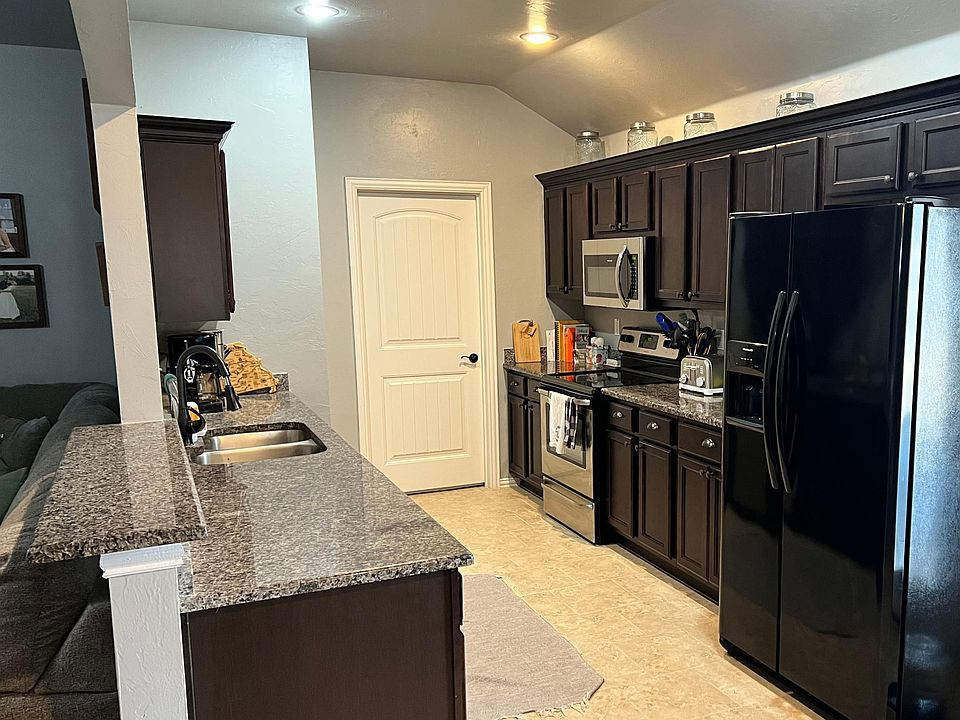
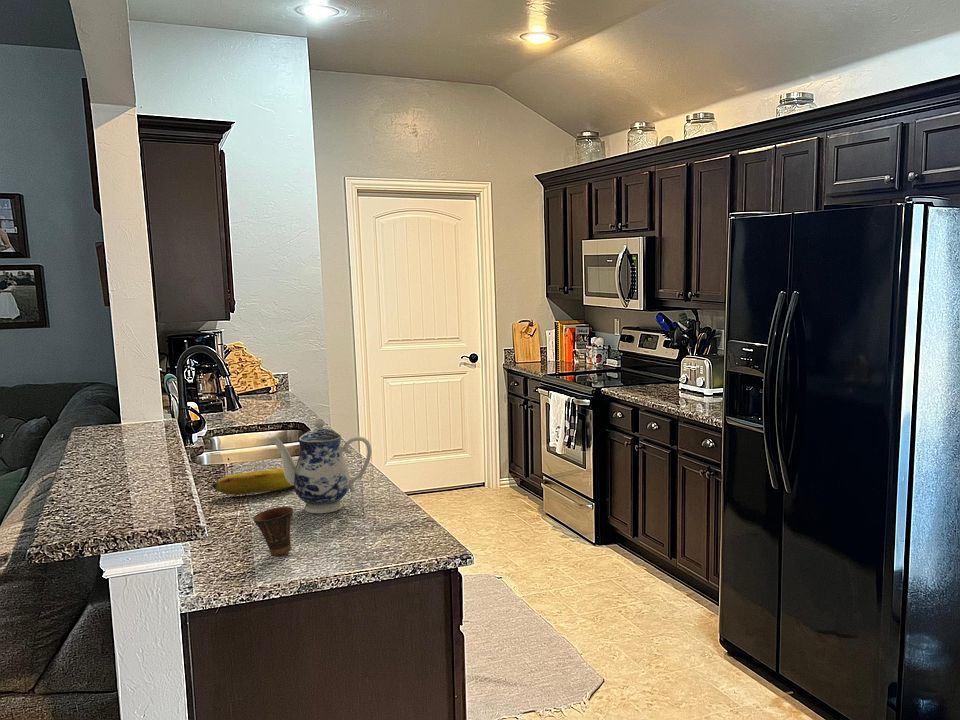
+ teapot (321, 463)
+ cup (274, 532)
+ banana (260, 475)
